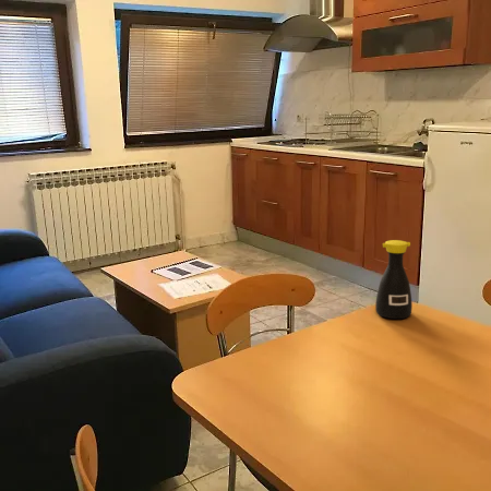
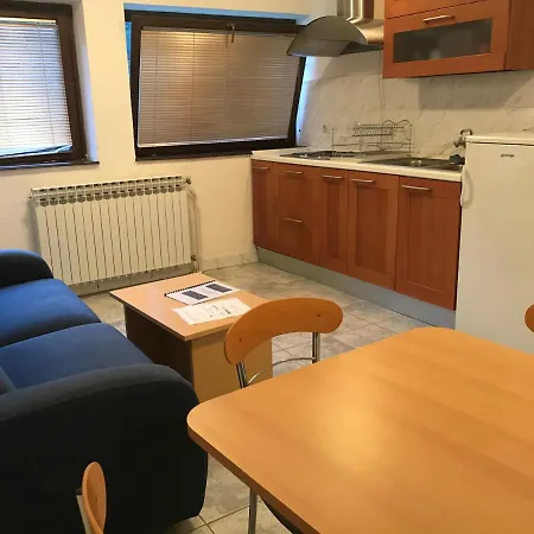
- bottle (394, 278)
